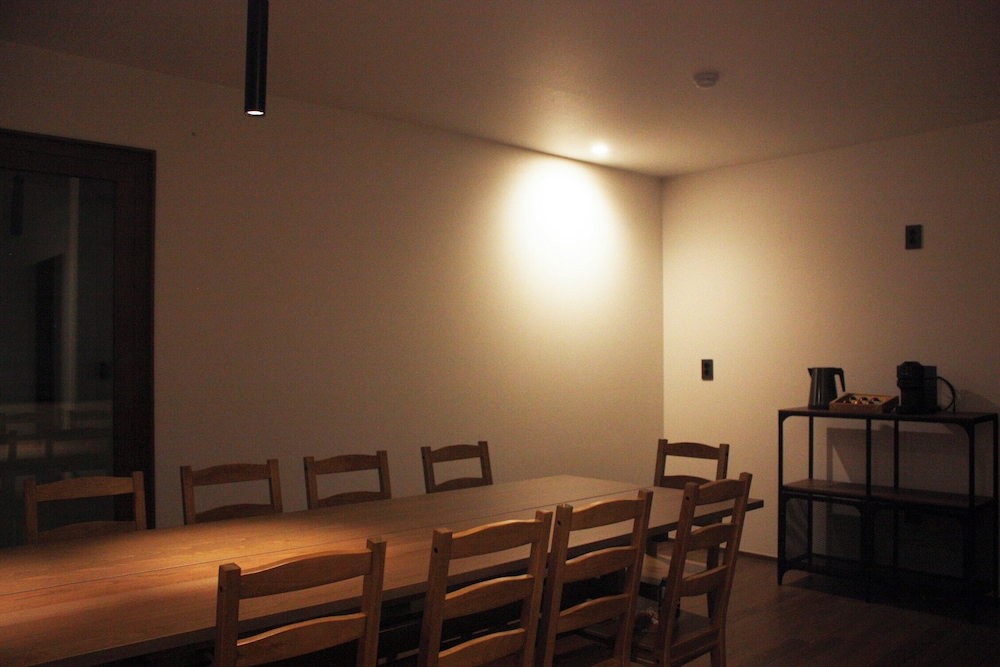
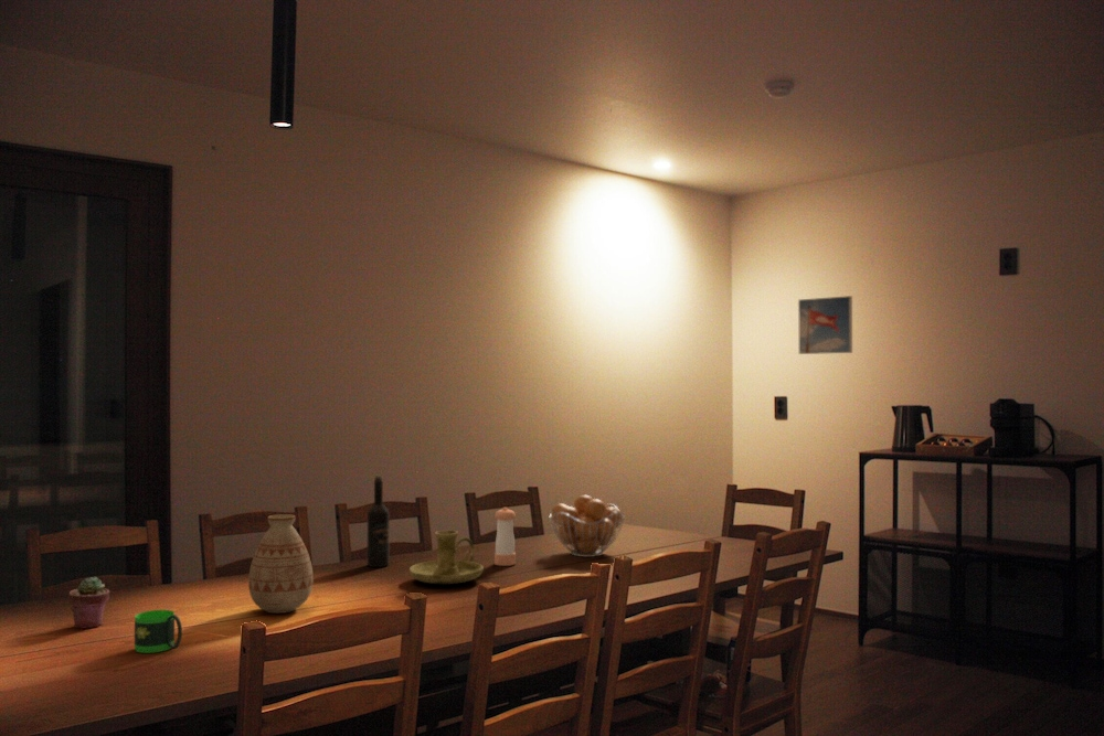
+ vase (280, 563)
+ pepper shaker (505, 535)
+ mug (160, 630)
+ candle holder (450, 555)
+ potted succulent (88, 600)
+ fruit basket (586, 525)
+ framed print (825, 326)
+ wine bottle (378, 521)
